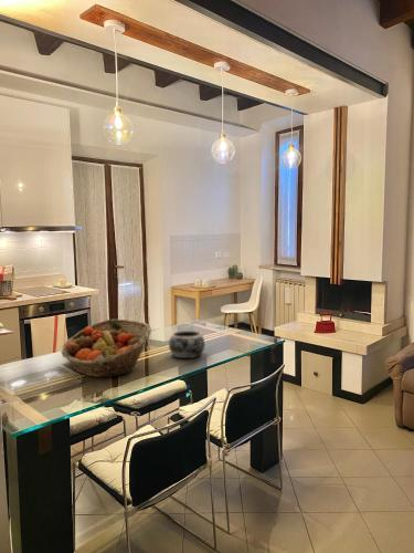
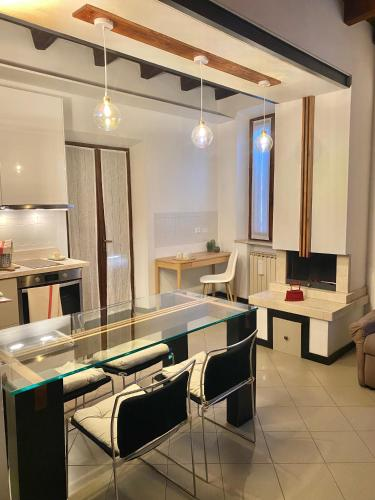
- fruit basket (106, 346)
- decorative bowl (187, 344)
